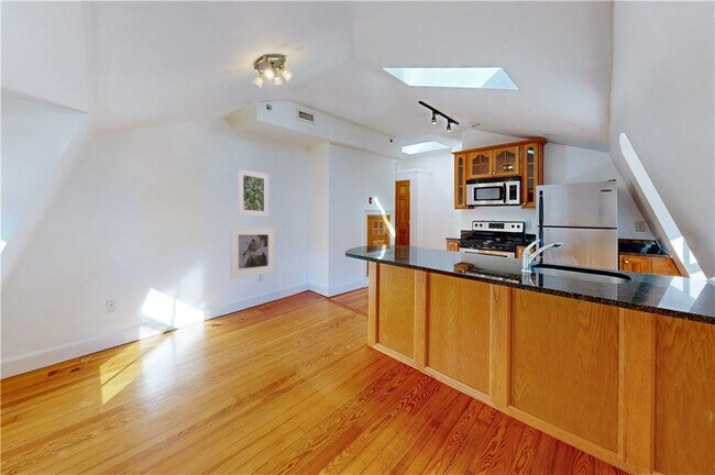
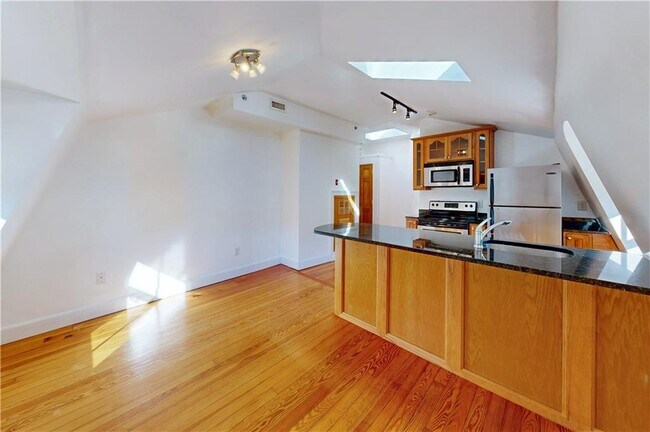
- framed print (253, 194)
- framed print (253, 251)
